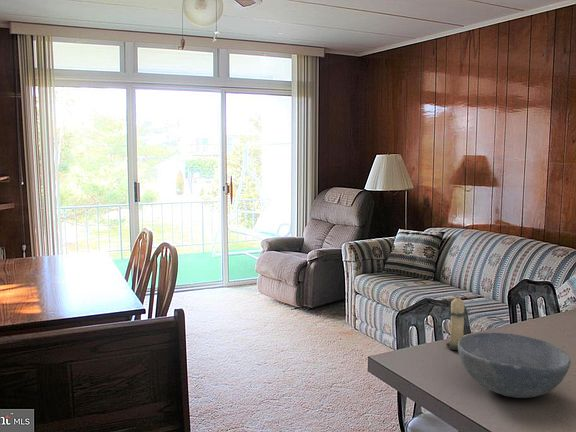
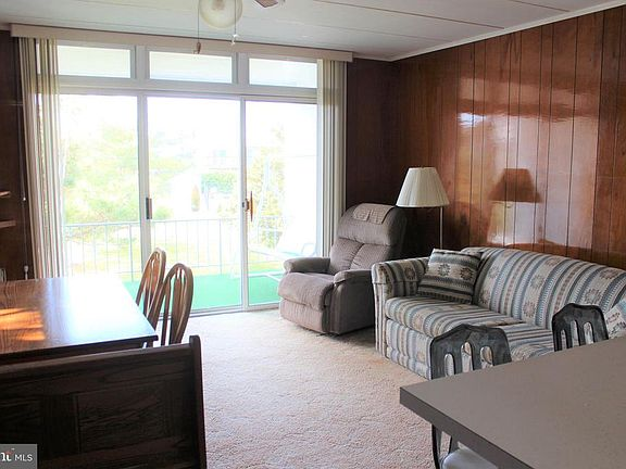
- bowl (511, 368)
- candle (457, 321)
